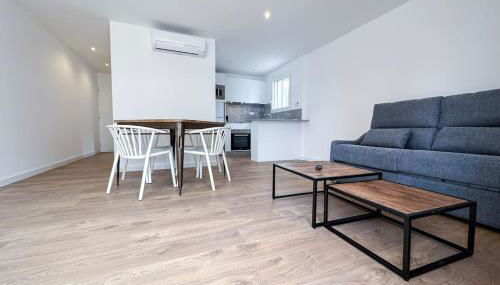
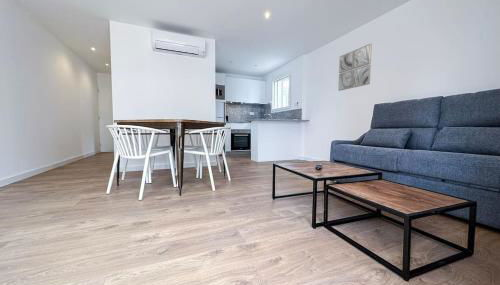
+ wall art (353, 68)
